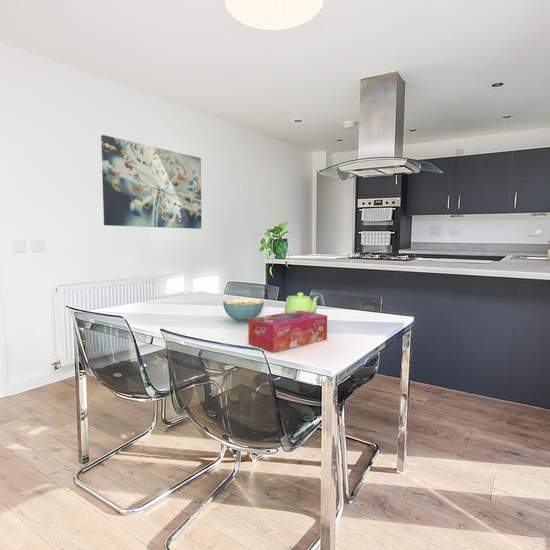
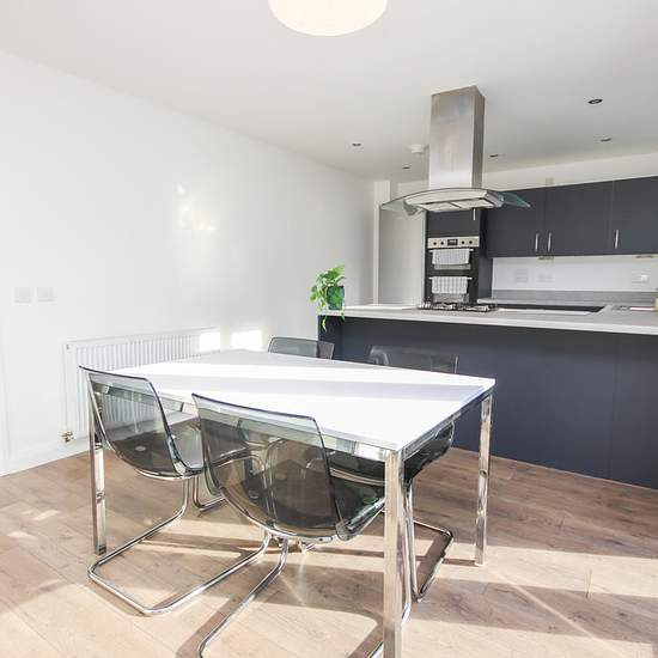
- cereal bowl (243, 311)
- wall art (157, 188)
- teapot (301, 306)
- tissue box (288, 329)
